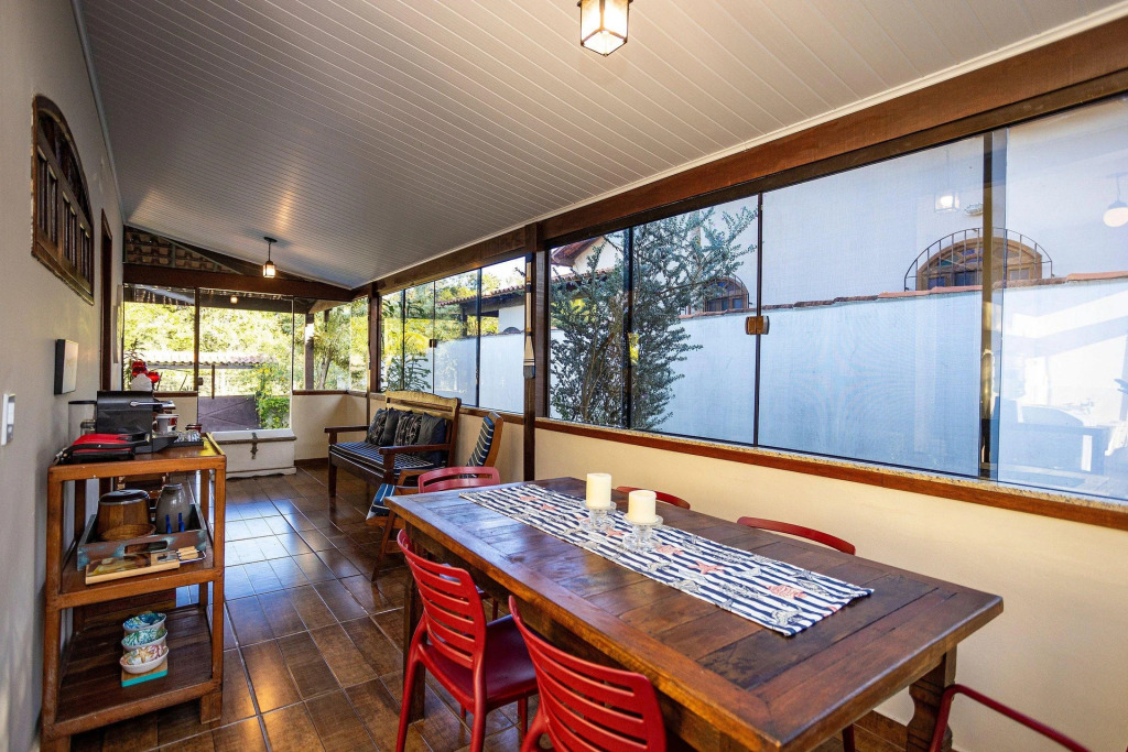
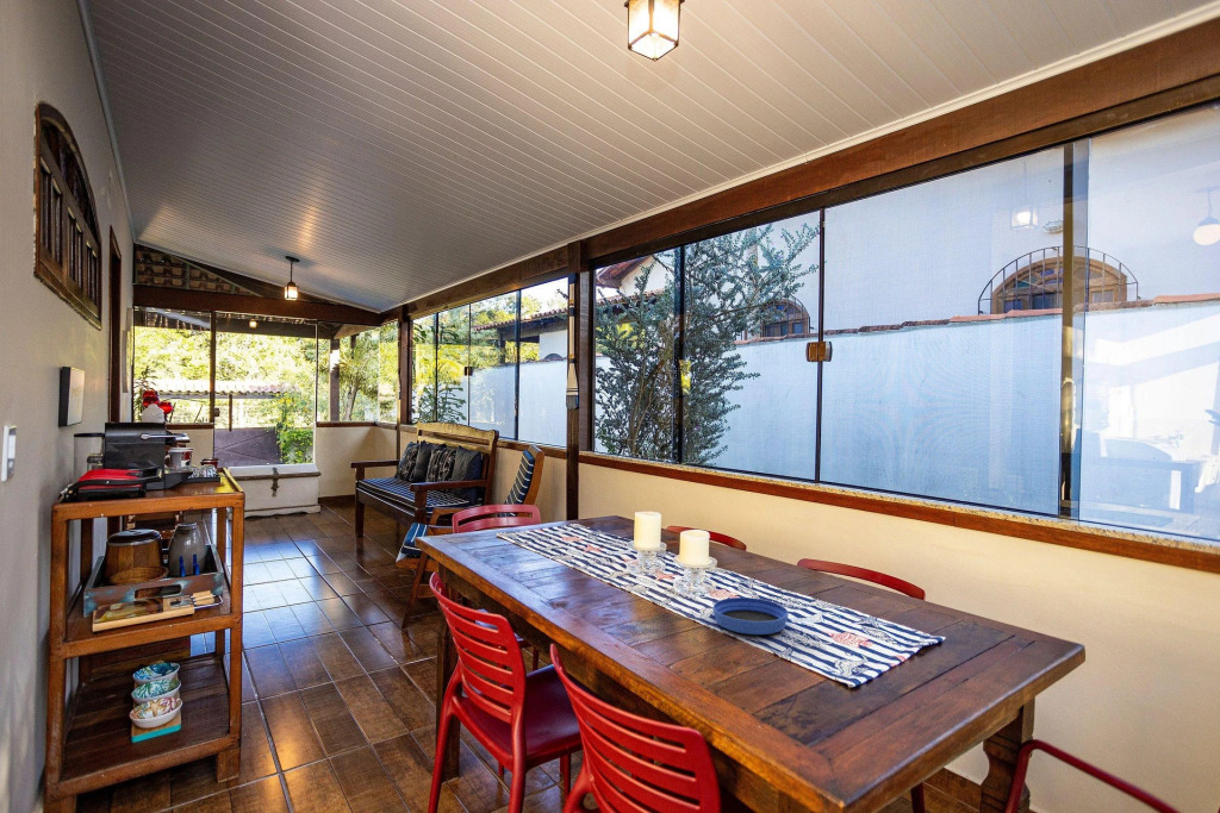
+ bowl (749, 615)
